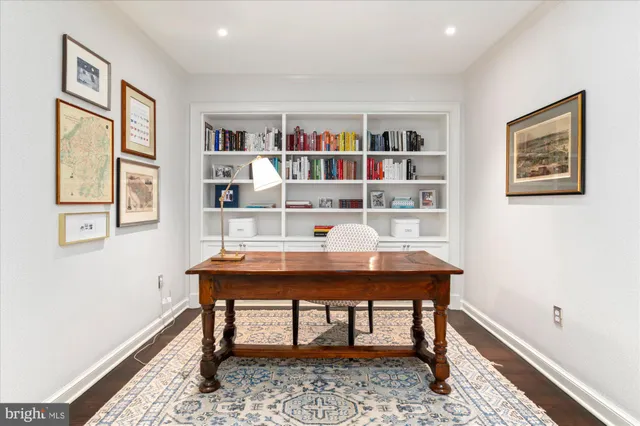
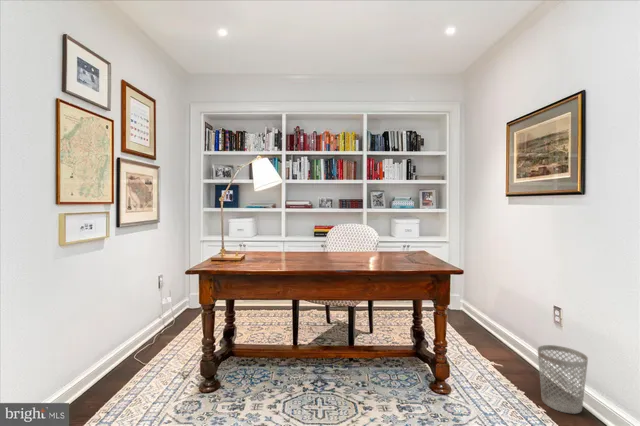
+ wastebasket (561, 378)
